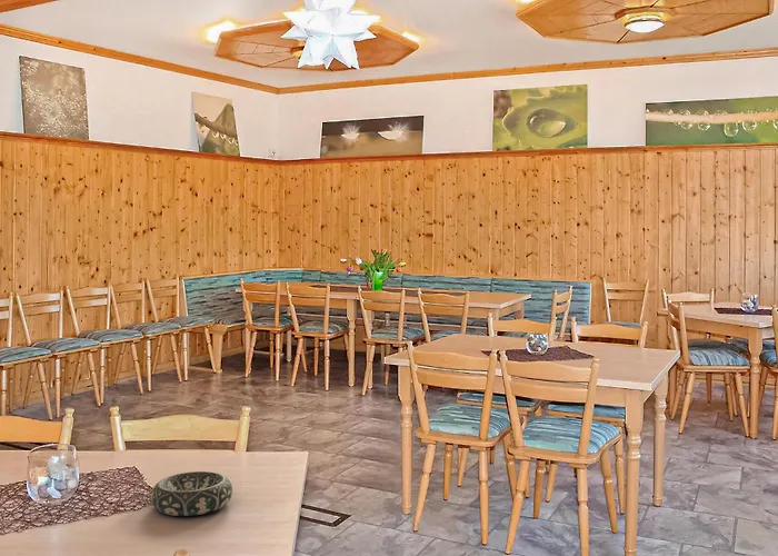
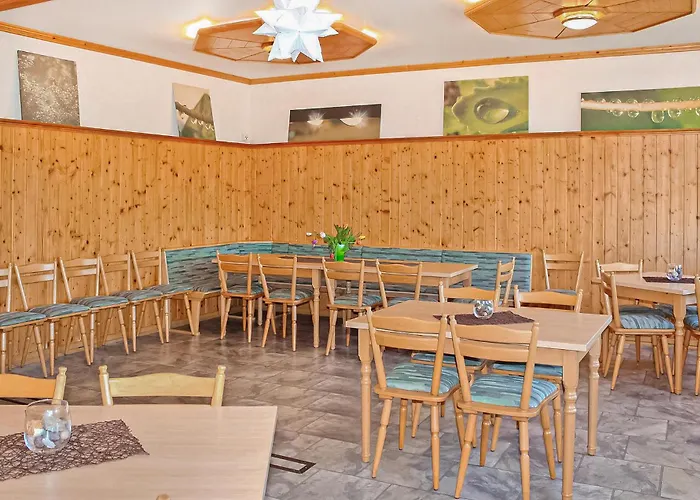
- decorative bowl (192, 493)
